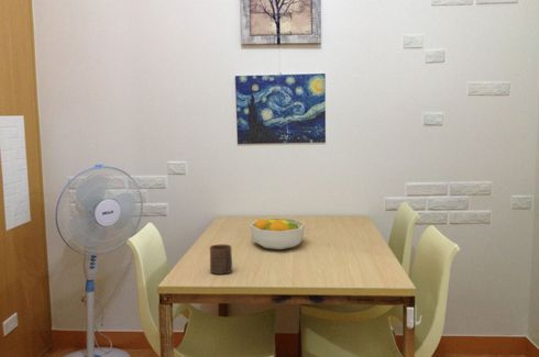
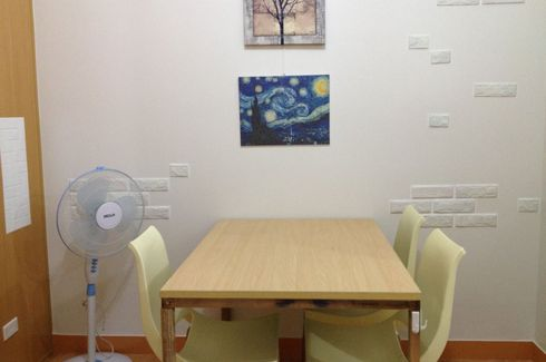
- fruit bowl (277, 230)
- cup (221, 258)
